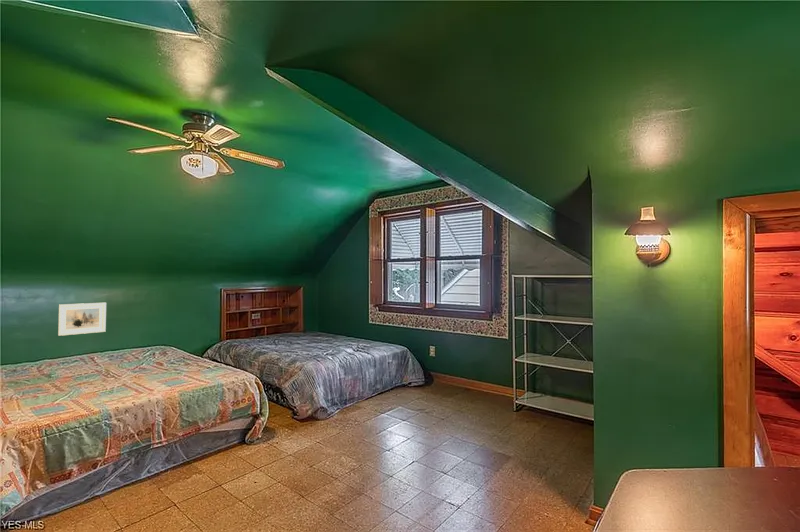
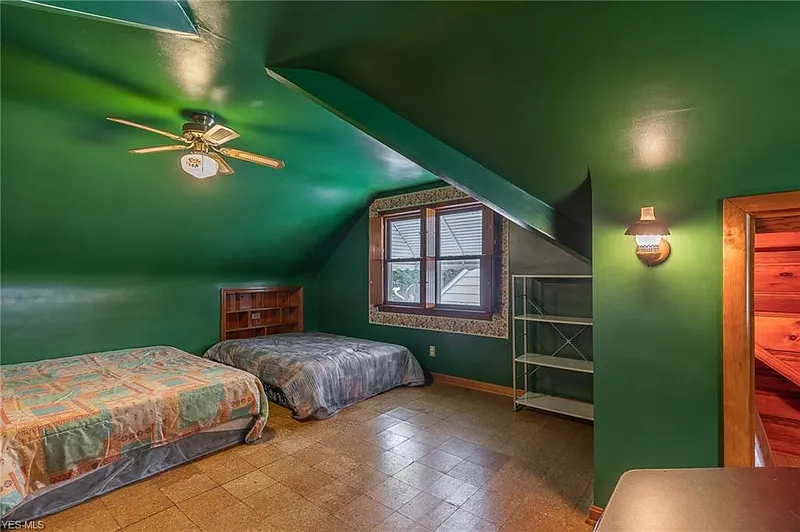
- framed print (82, 318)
